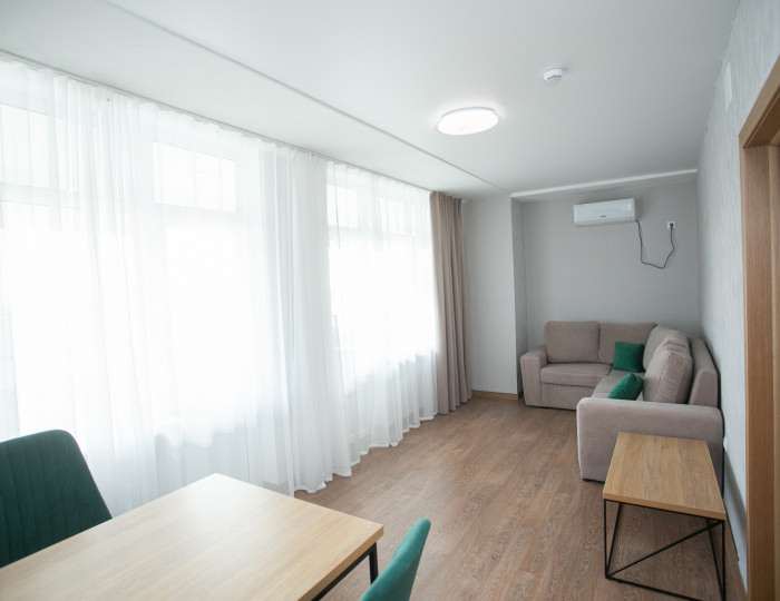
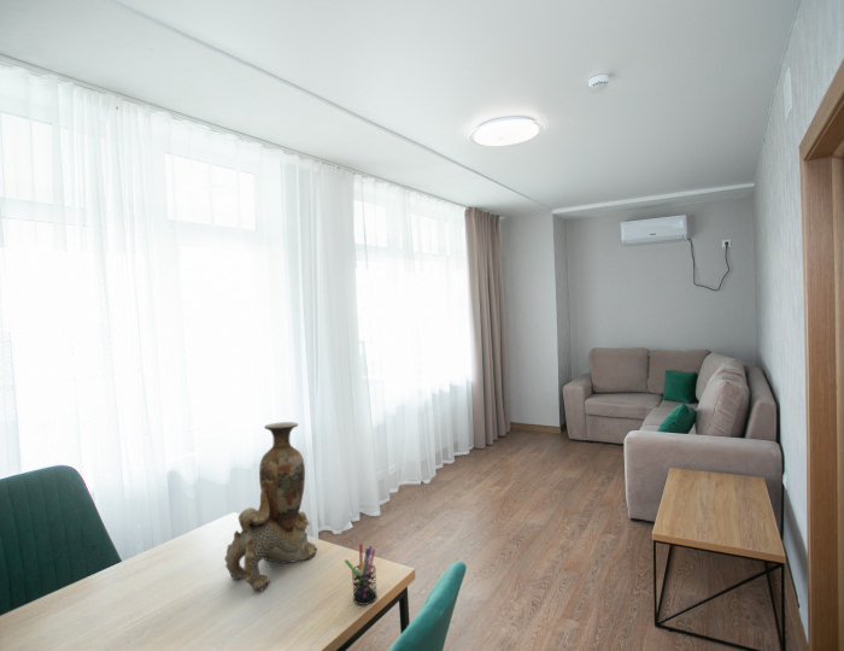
+ vase with dog figurine (270, 494)
+ pen holder (361, 573)
